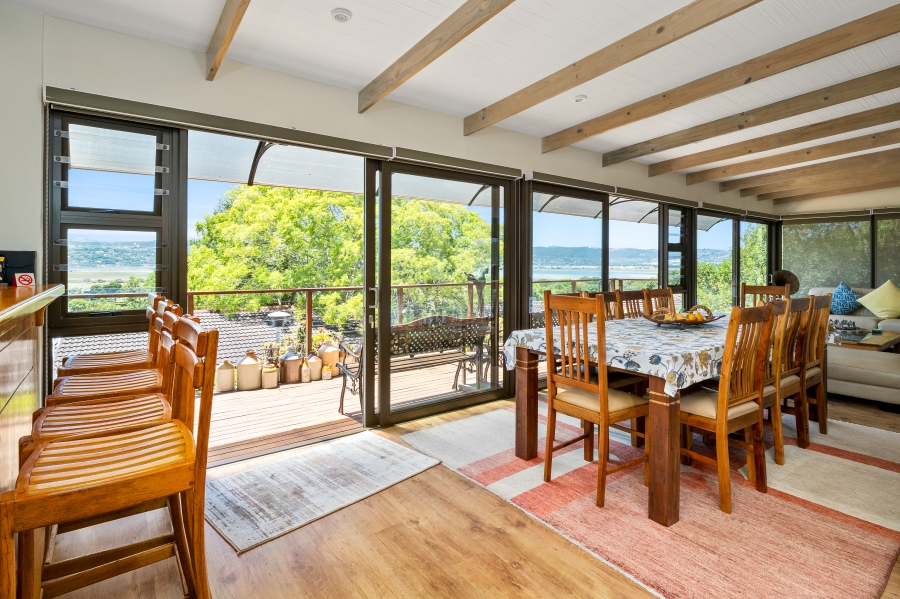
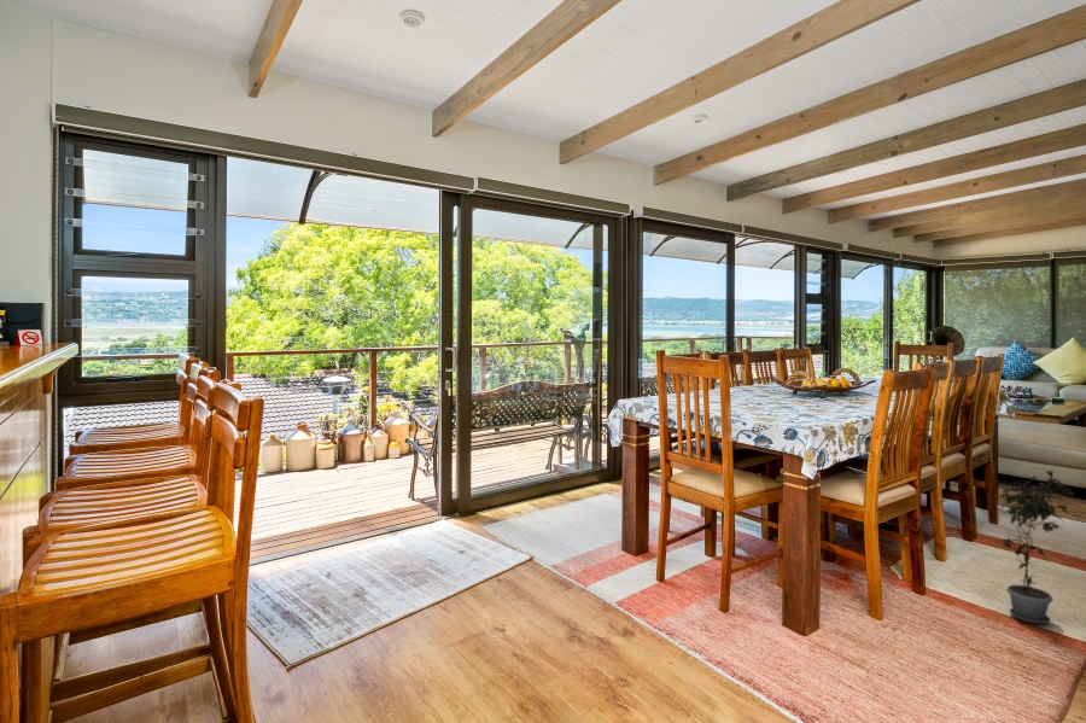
+ potted plant (1030, 544)
